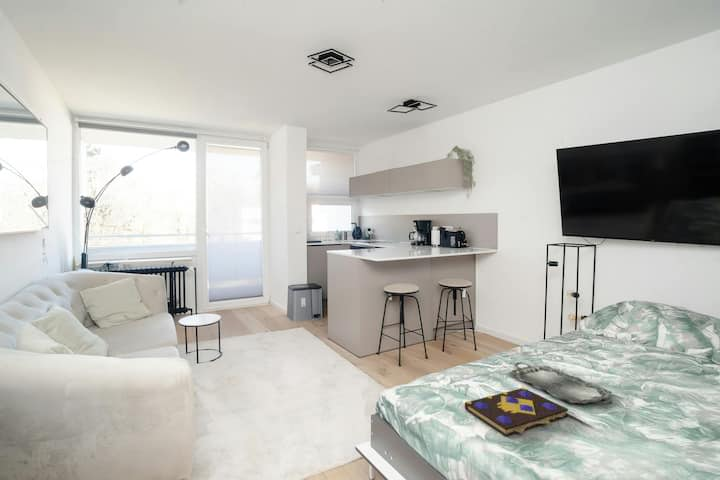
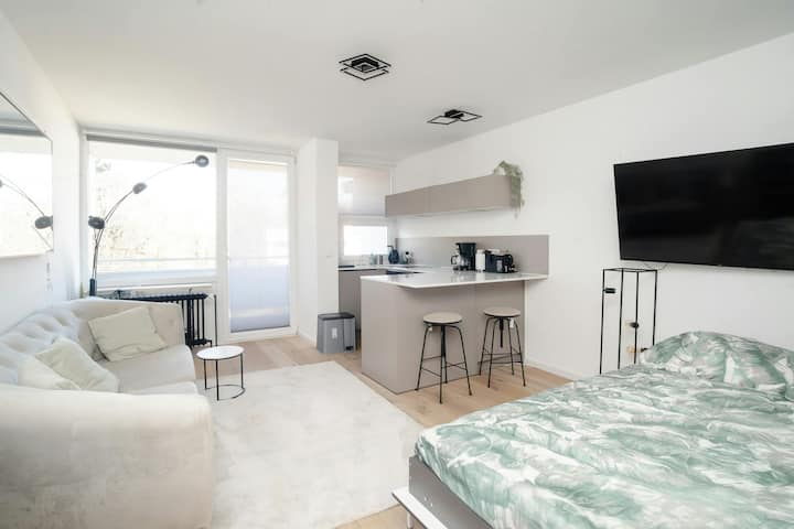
- book (517, 408)
- serving tray (557, 382)
